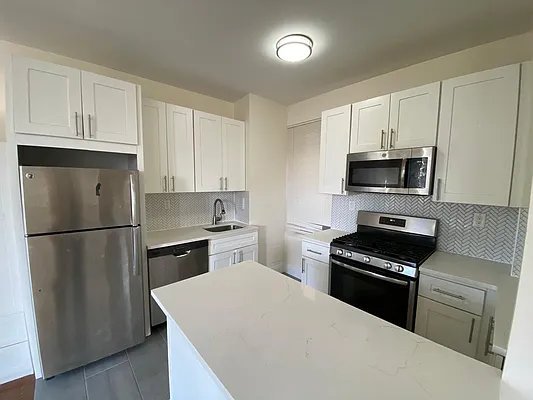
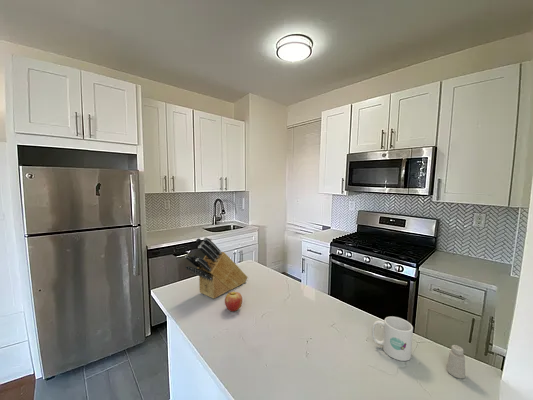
+ mug (391, 335)
+ knife block (218, 261)
+ saltshaker (456, 360)
+ fruit (233, 300)
